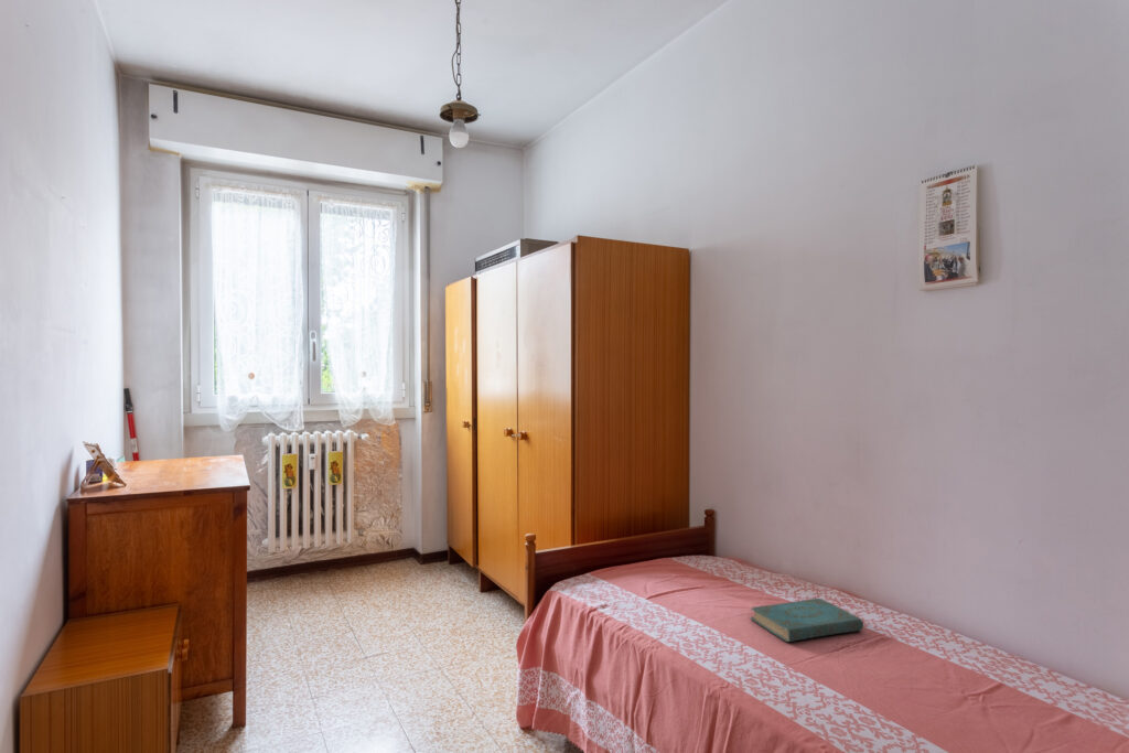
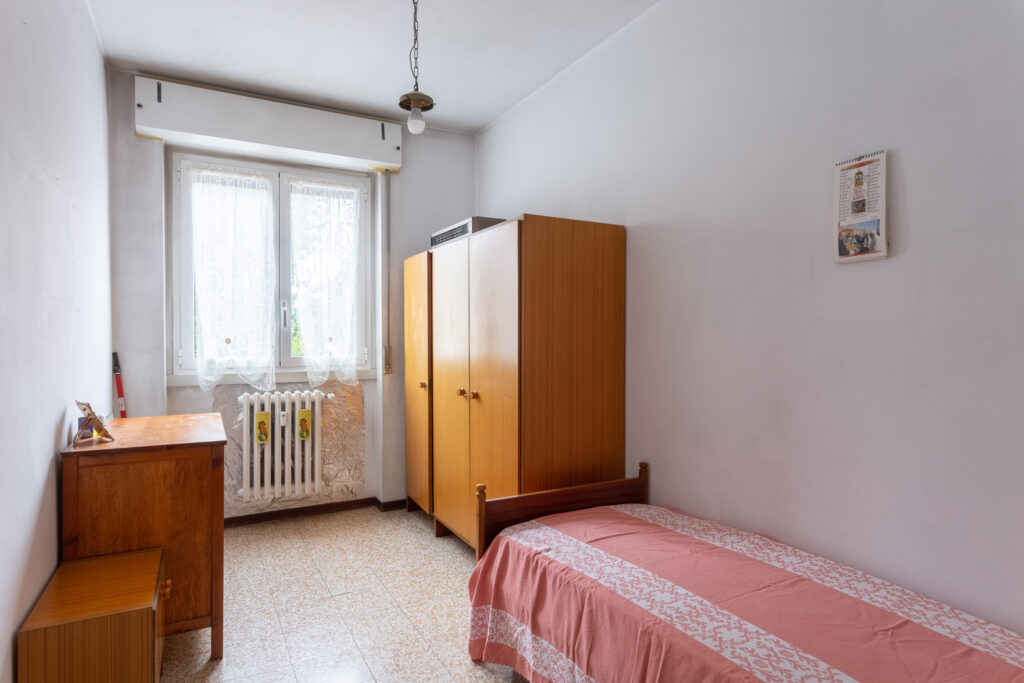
- book (805, 618)
